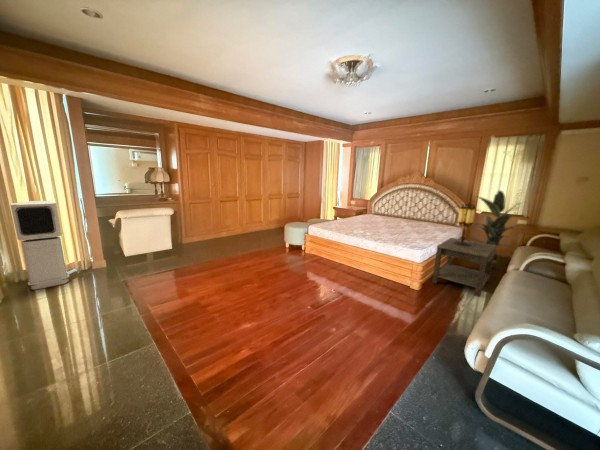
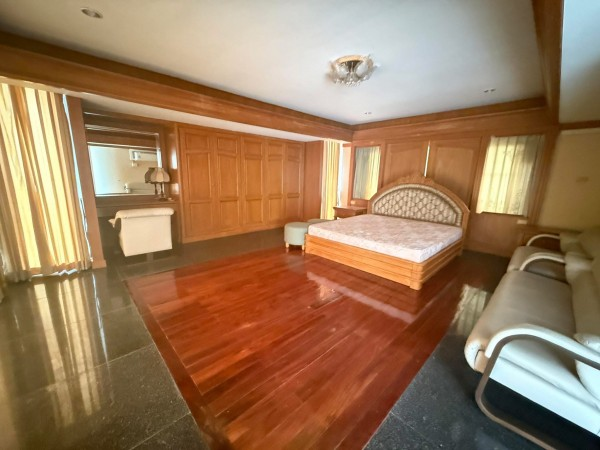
- table lamp (465, 223)
- air purifier (43, 243)
- side table (463, 267)
- indoor plant (491, 229)
